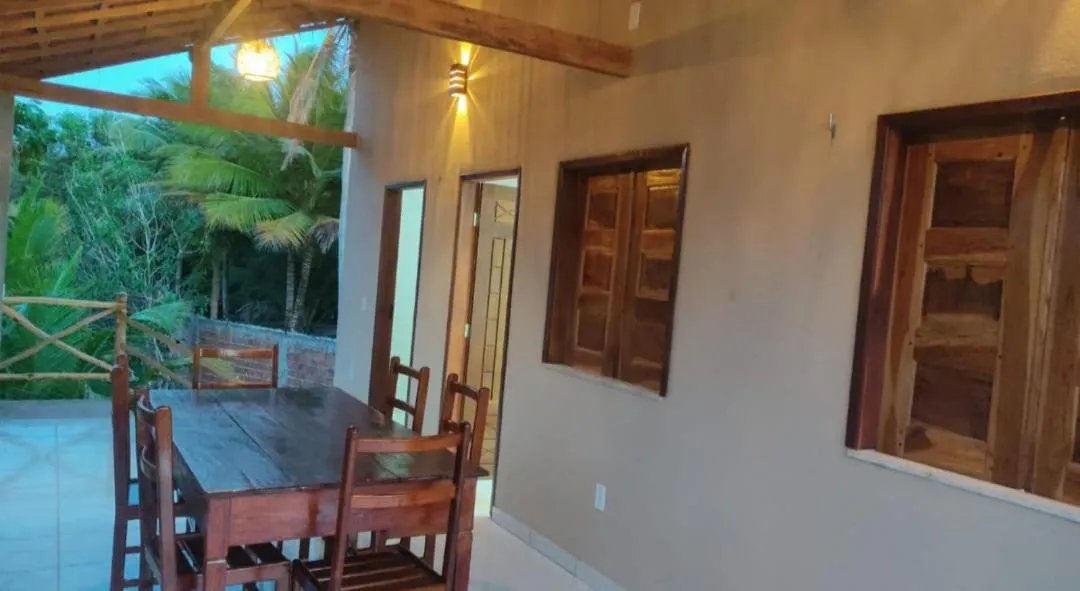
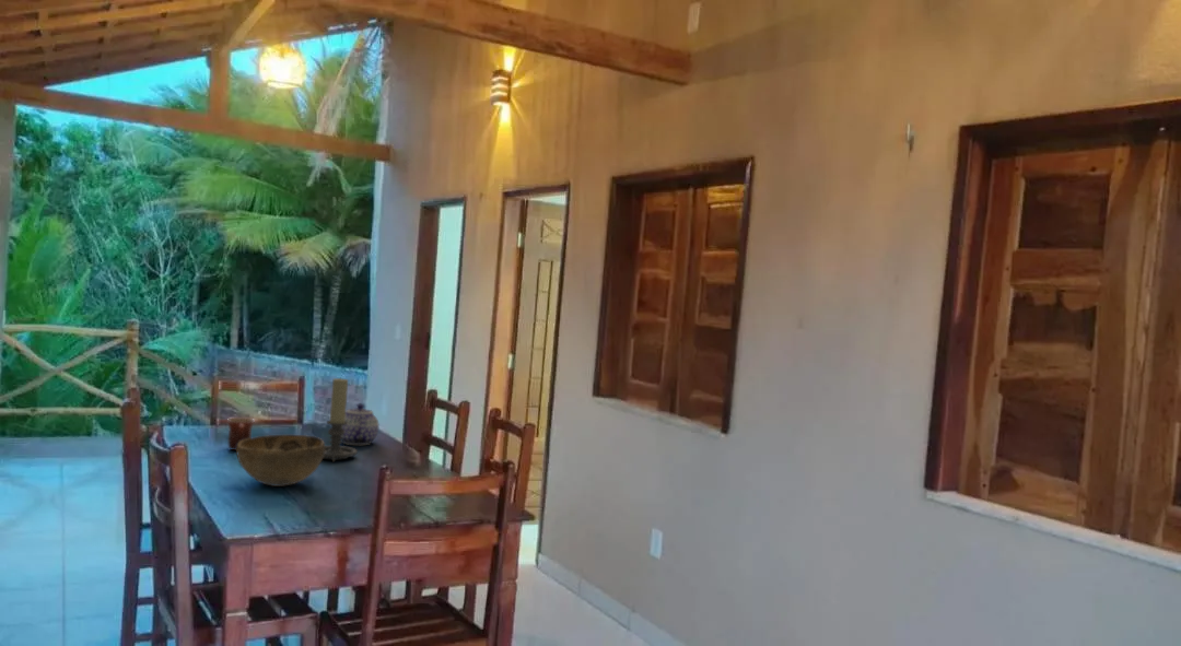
+ candle holder (337, 418)
+ teapot (358, 423)
+ mug (239, 435)
+ decorative bowl (280, 461)
